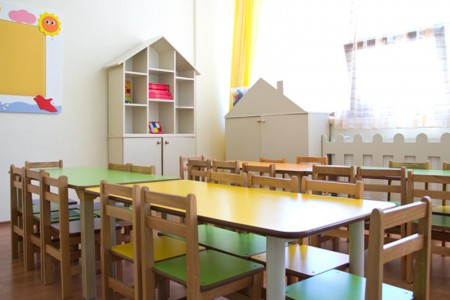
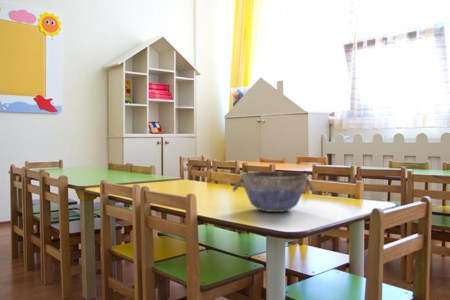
+ bowl (273, 191)
